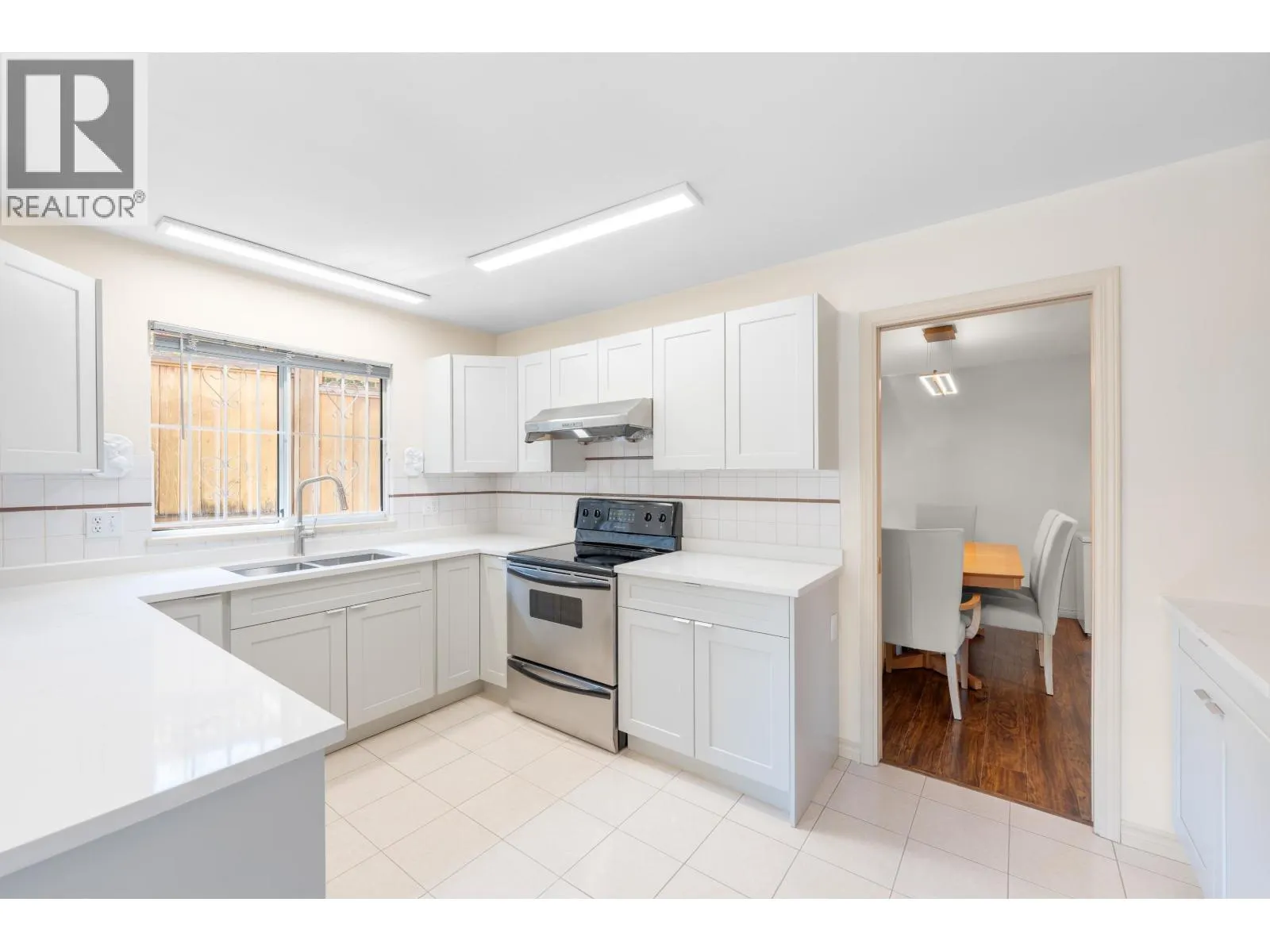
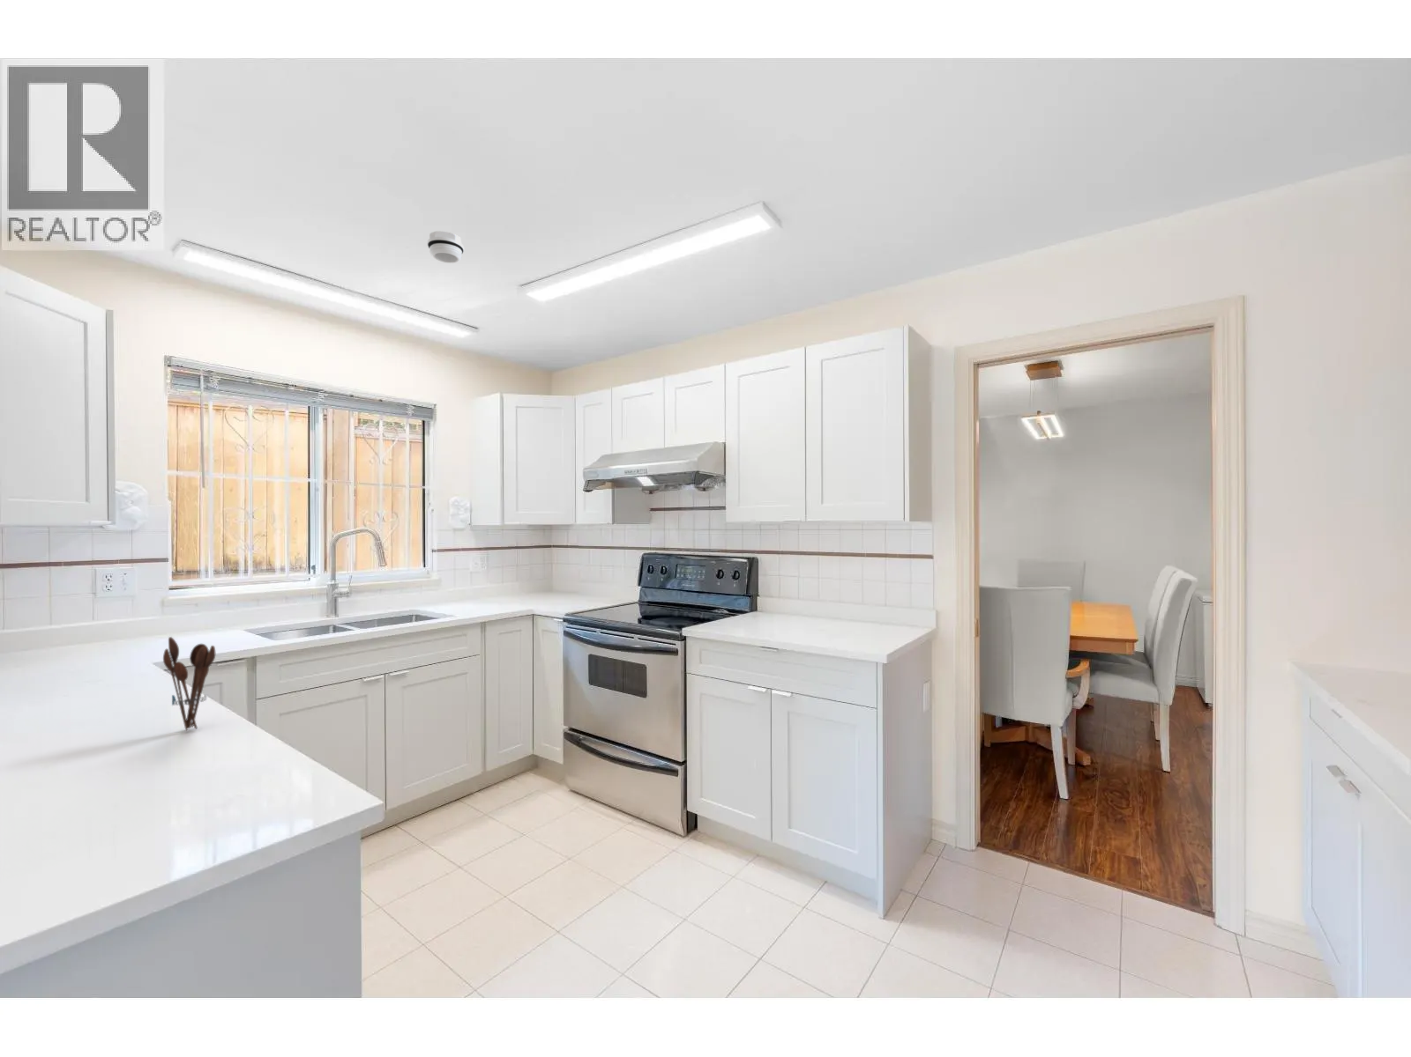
+ smoke detector (446, 248)
+ utensil holder (186, 683)
